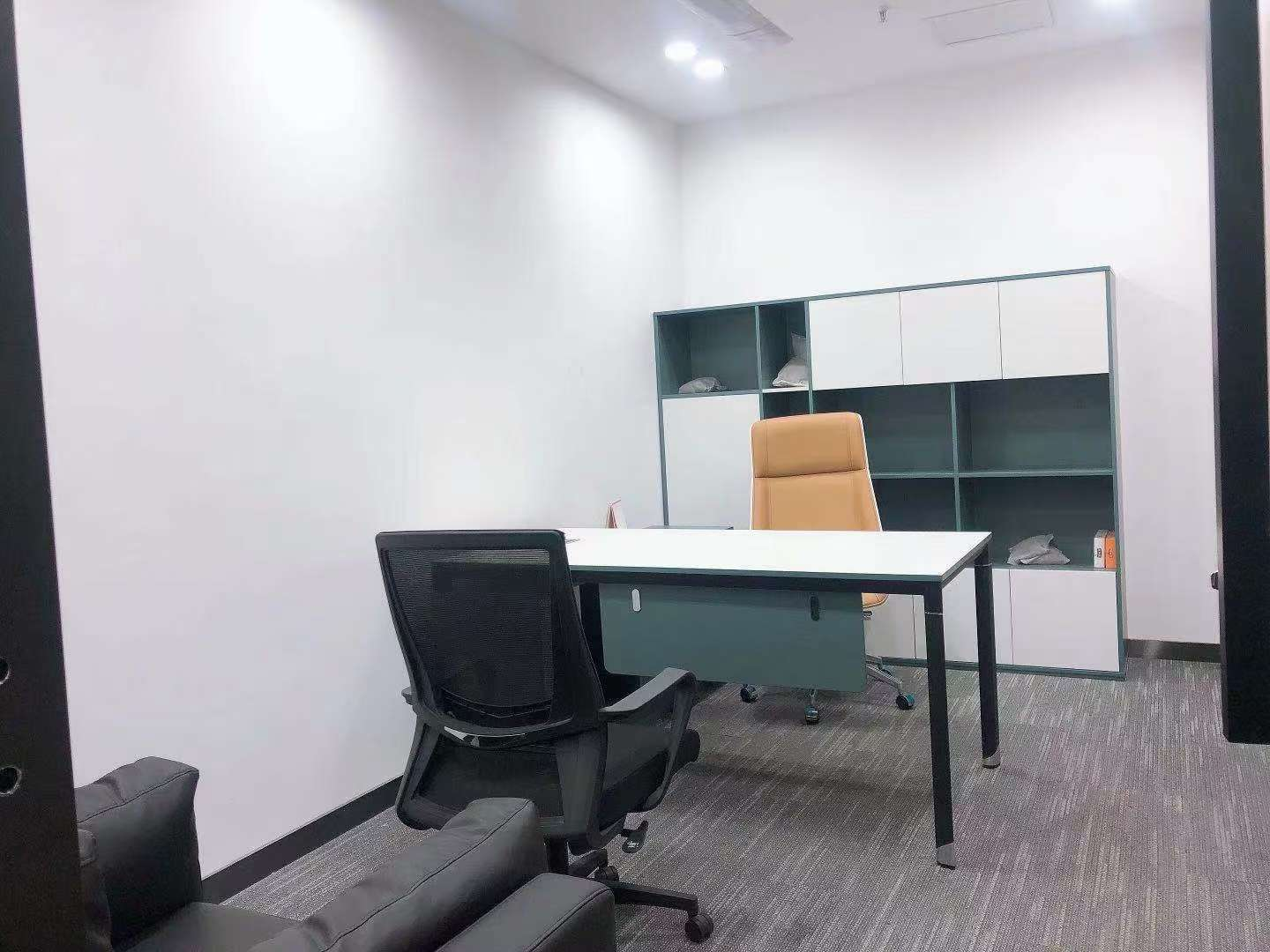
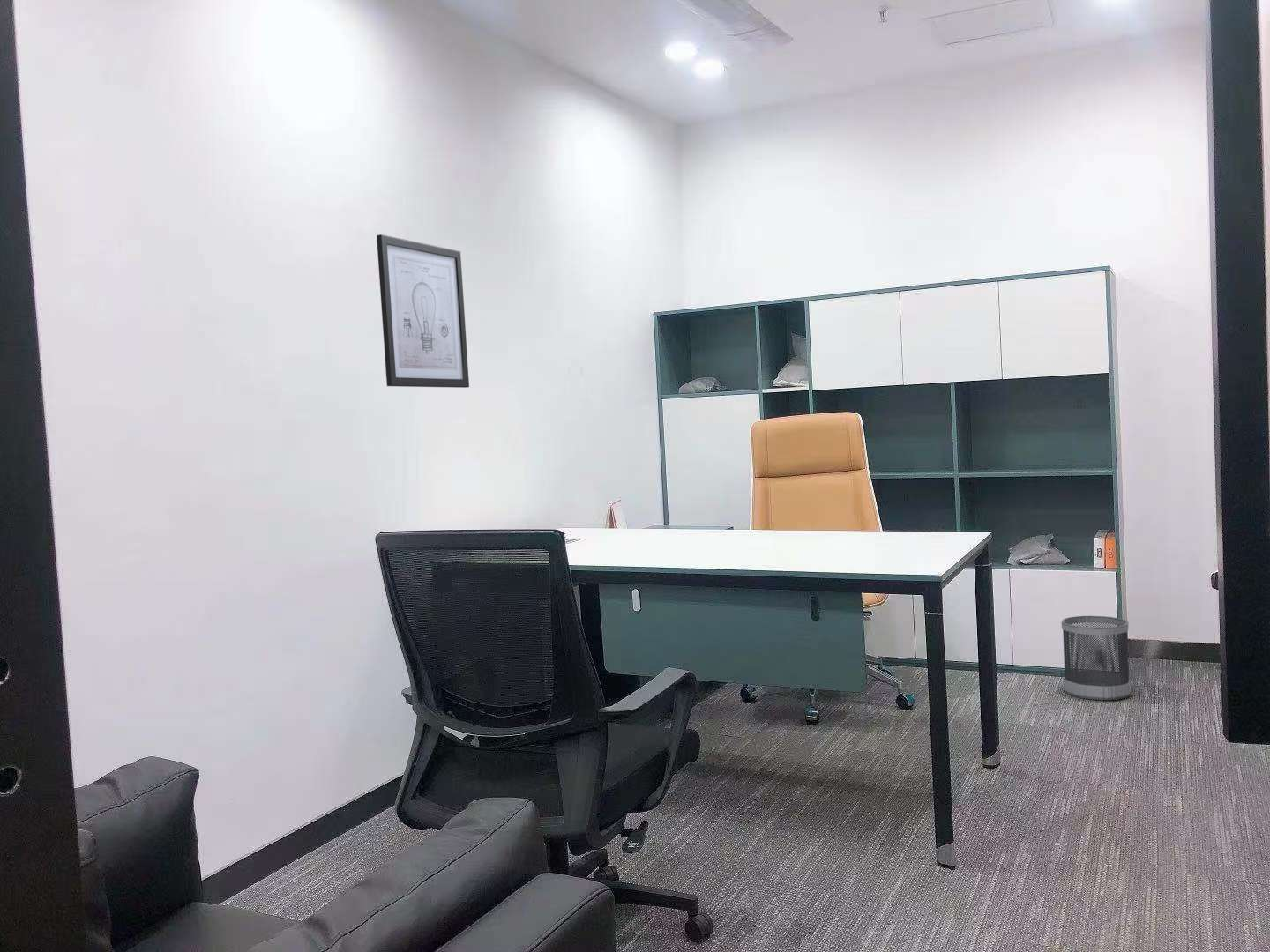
+ wall art (425, 315)
+ wastebasket (1095, 657)
